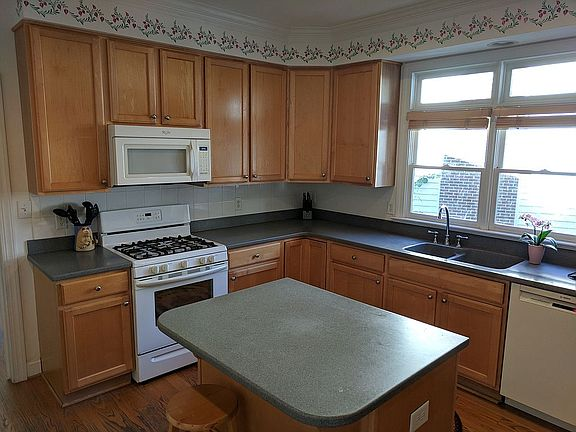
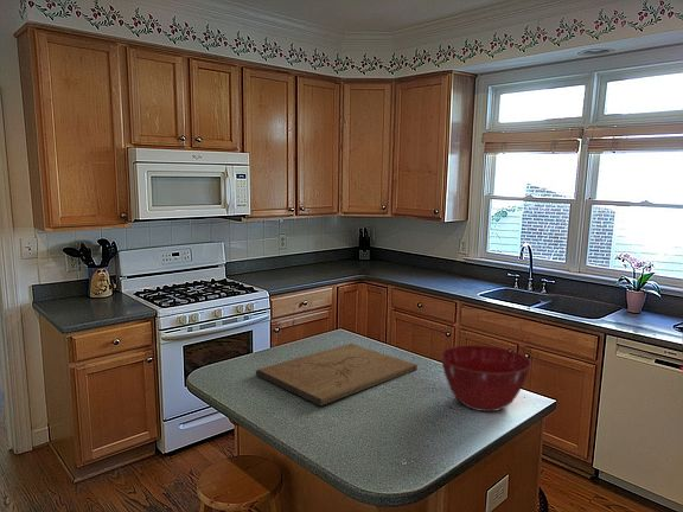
+ mixing bowl (483, 379)
+ cutting board (338, 369)
